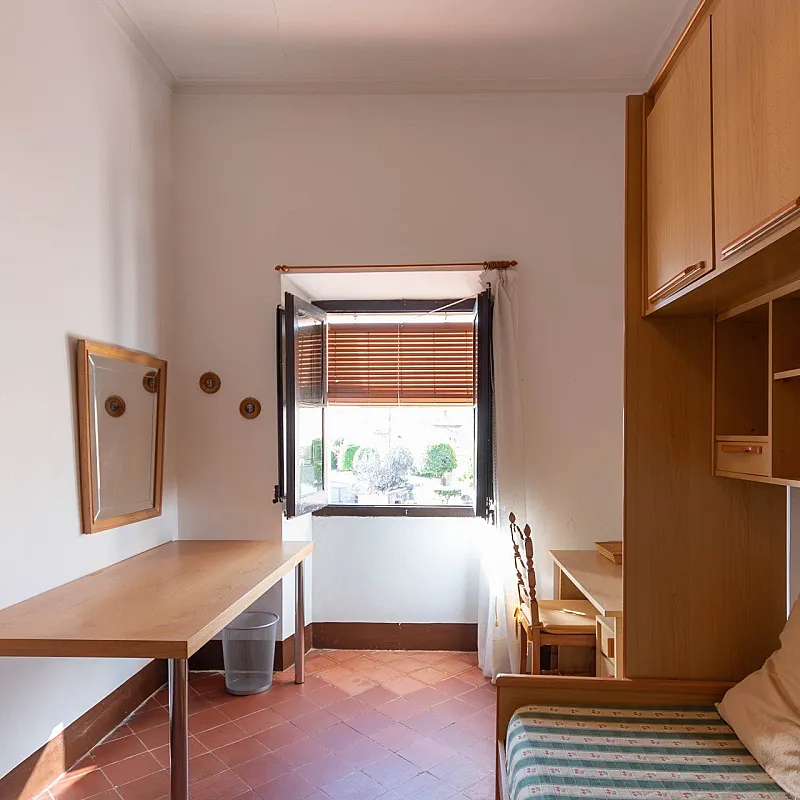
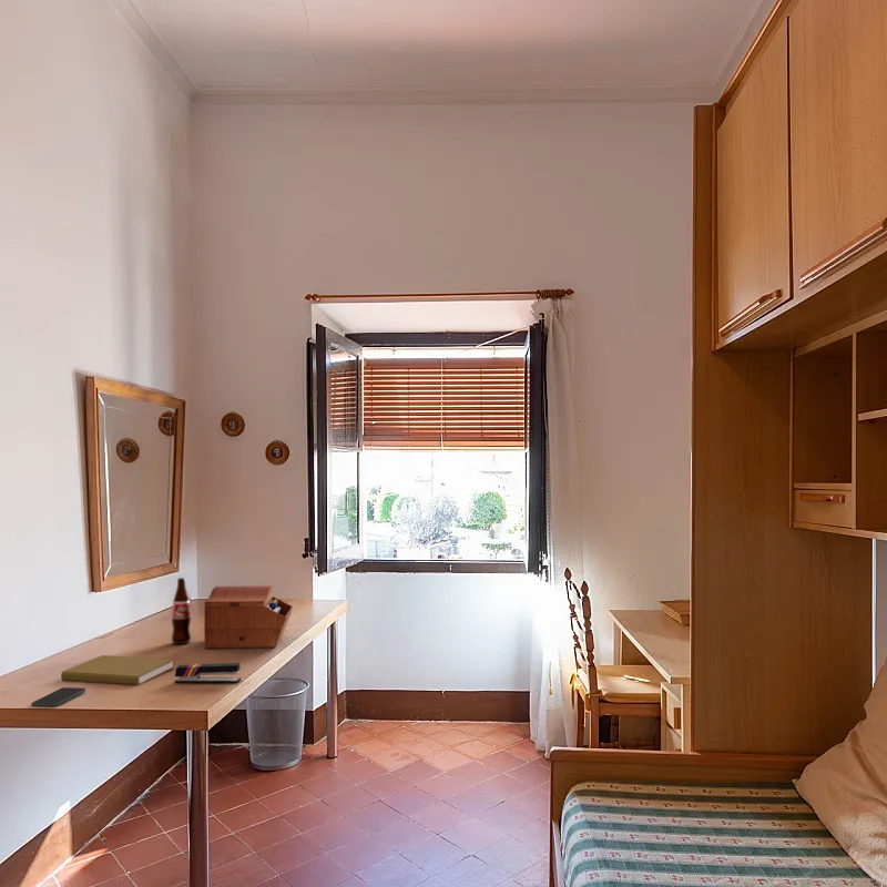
+ stapler (207, 672)
+ book (119, 670)
+ smartphone (59, 696)
+ sewing box (249, 615)
+ bottle (181, 610)
